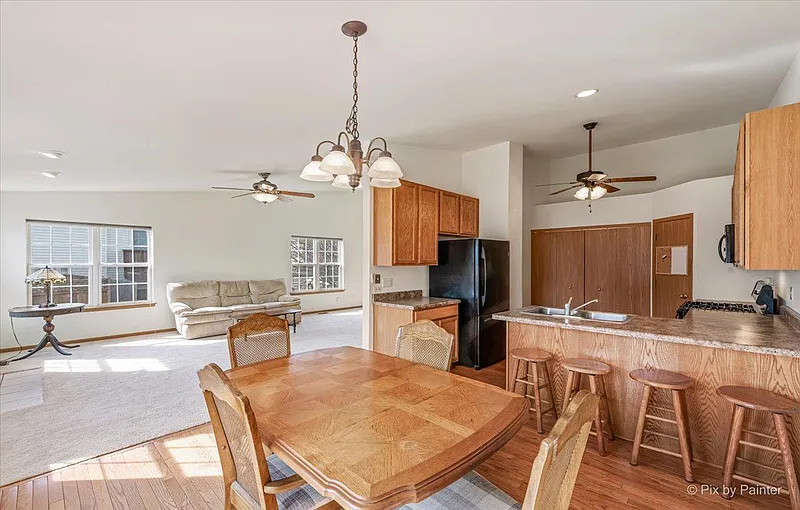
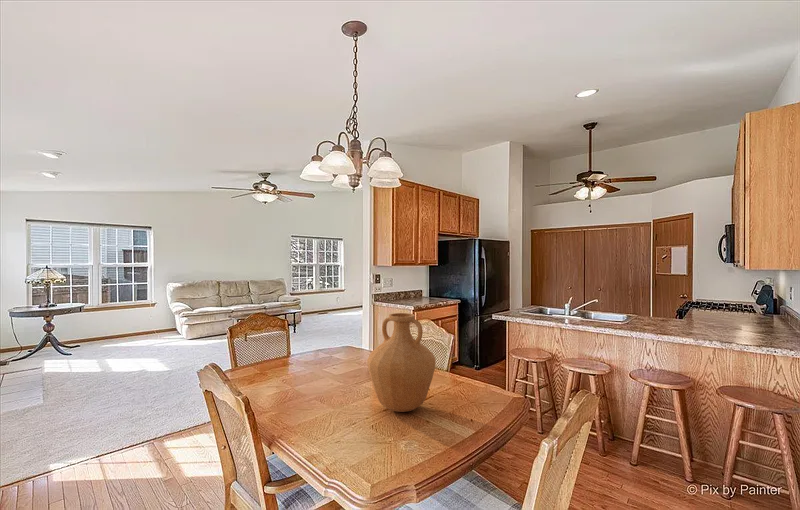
+ vase (401, 361)
